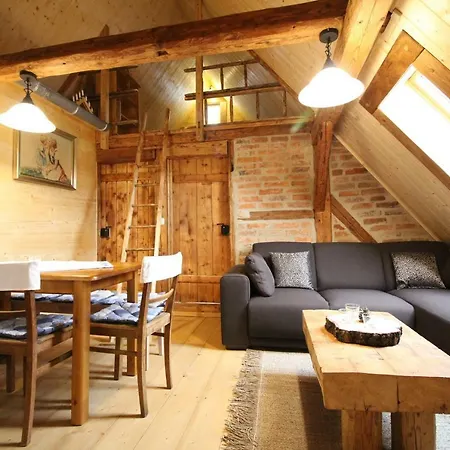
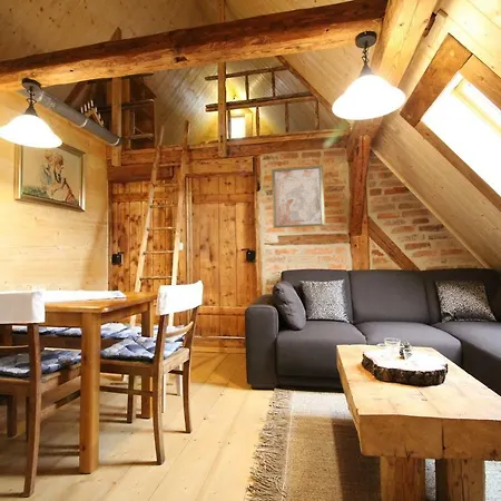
+ wall art (297, 196)
